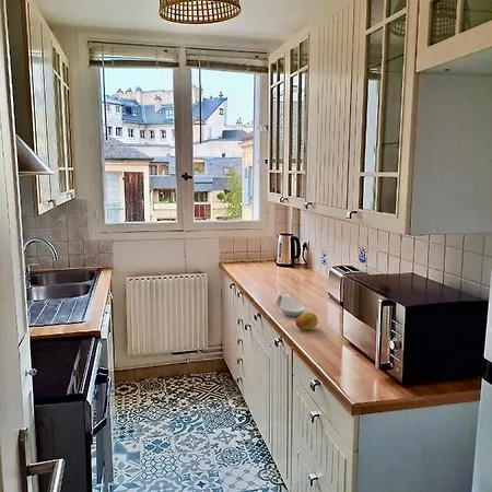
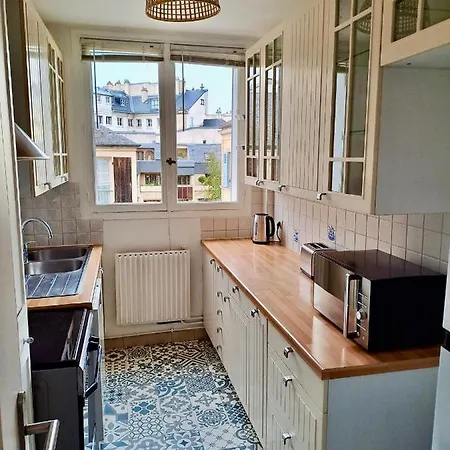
- spoon rest (288, 304)
- fruit (306, 320)
